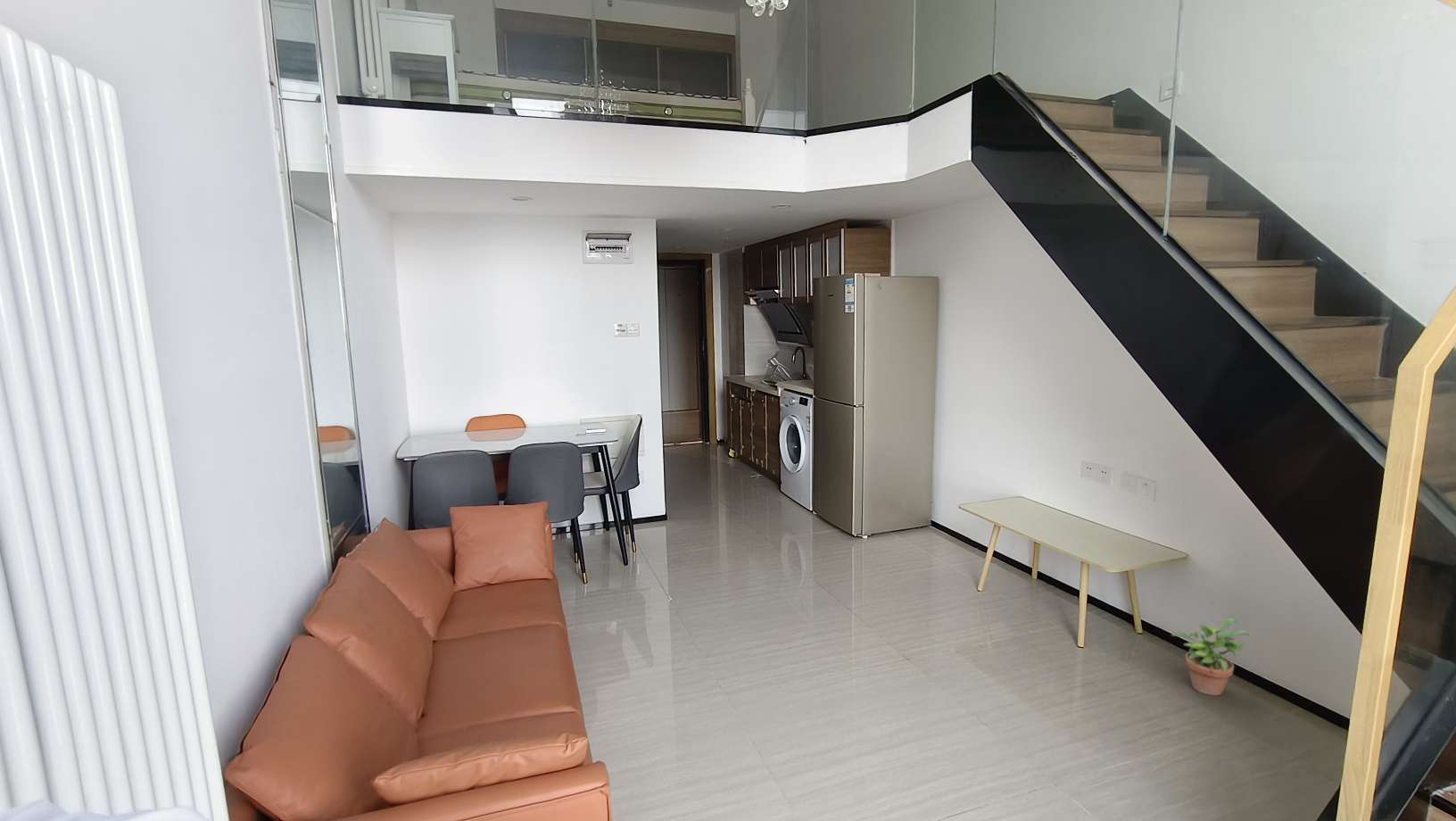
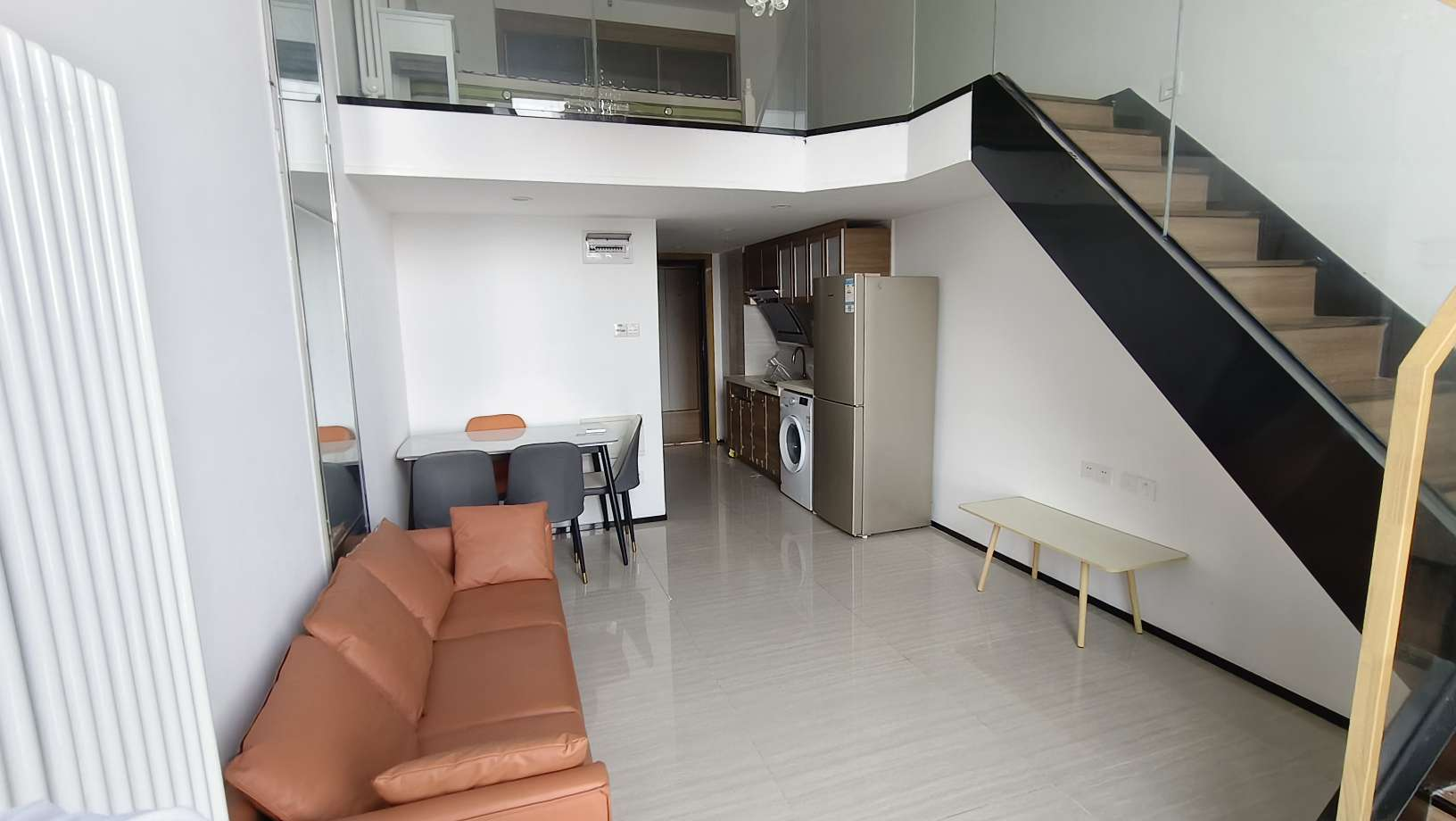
- potted plant (1208, 651)
